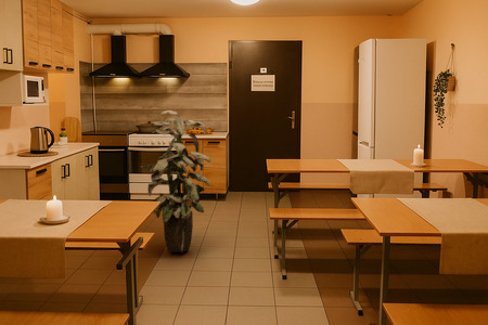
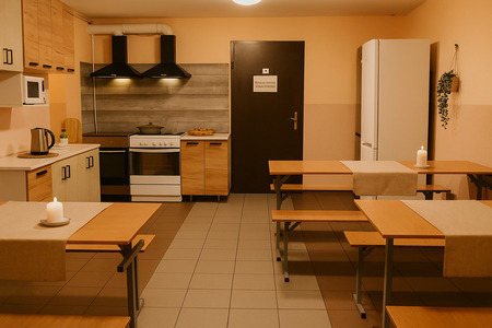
- indoor plant (175, 181)
